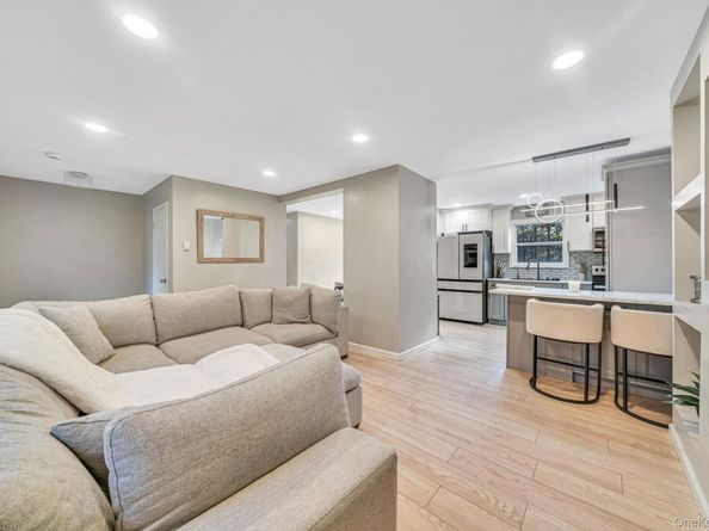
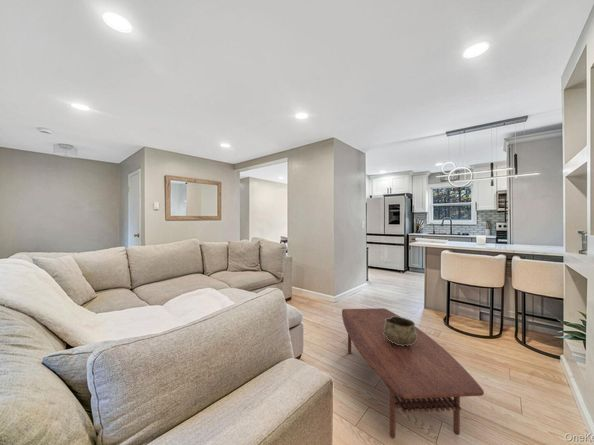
+ coffee table (390, 360)
+ decorative bowl (400, 331)
